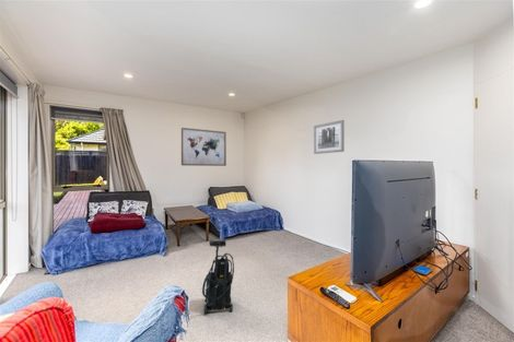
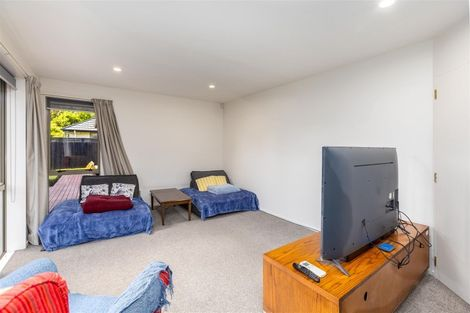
- wall art (205, 148)
- vacuum cleaner (218, 272)
- wall art (327, 138)
